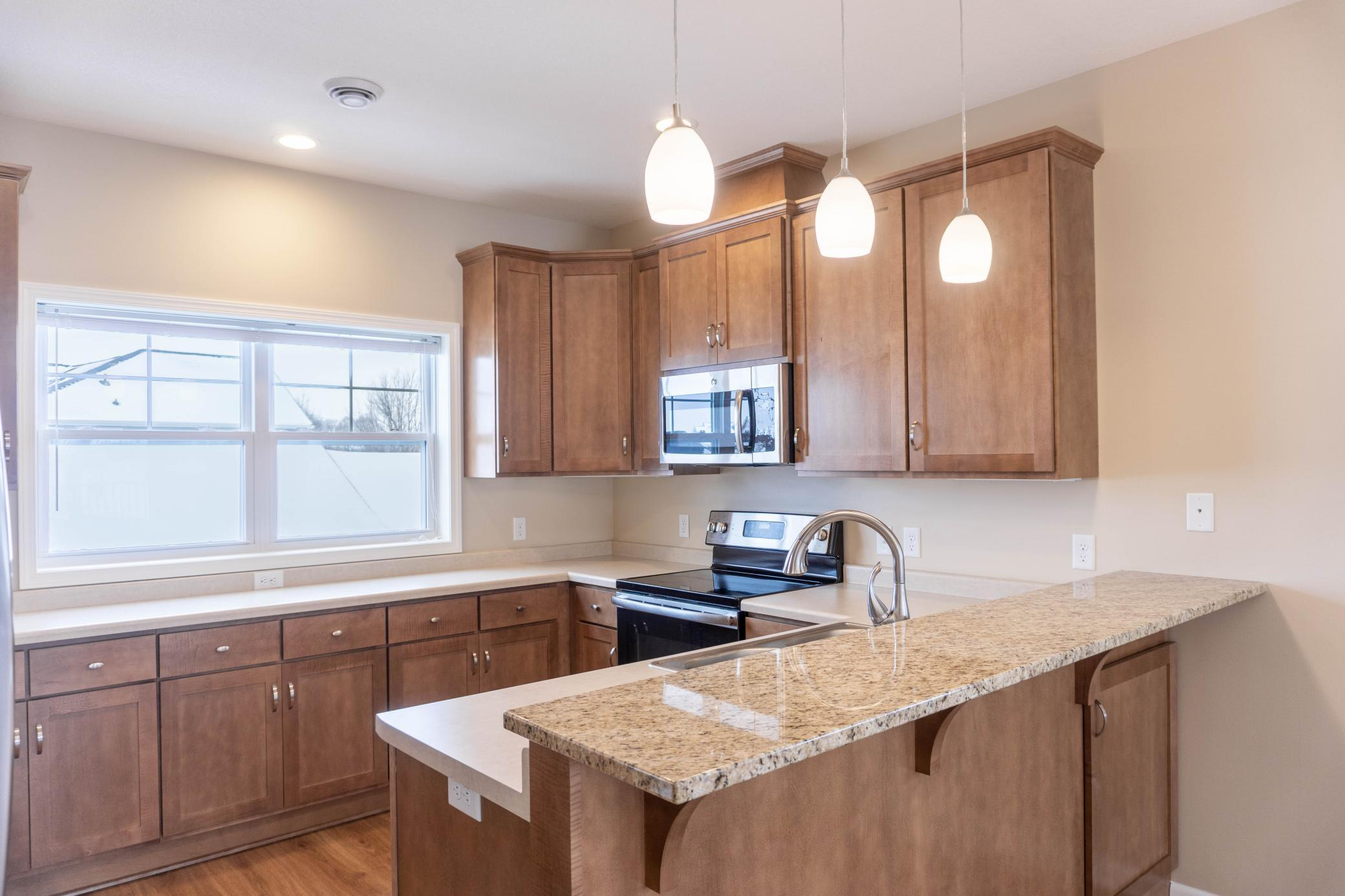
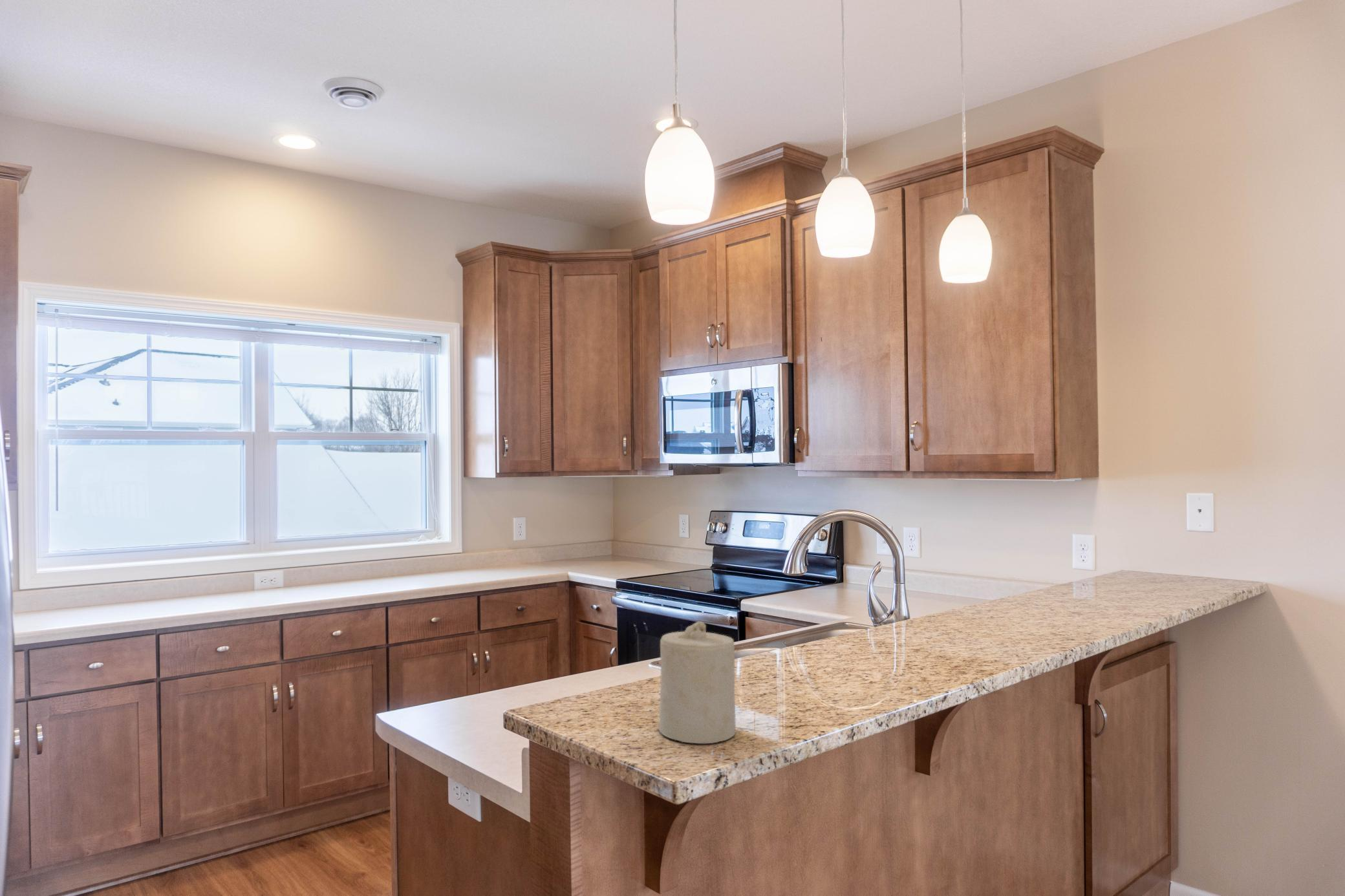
+ candle (695, 675)
